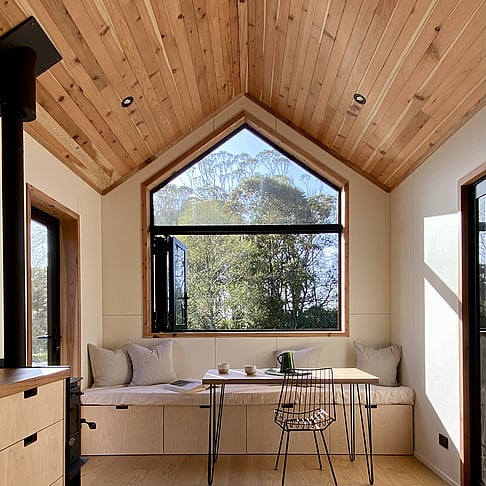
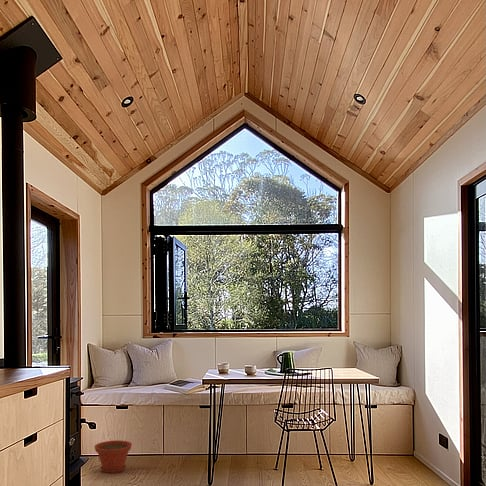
+ plant pot (113, 457)
